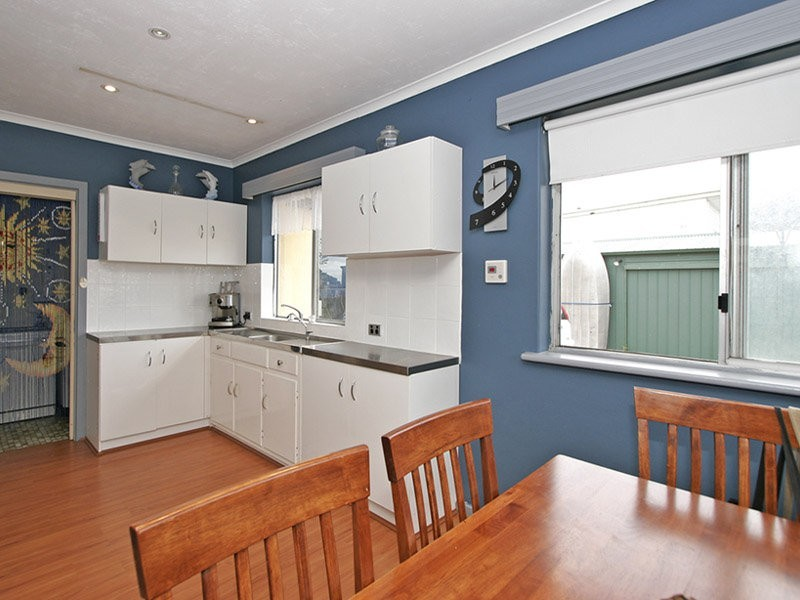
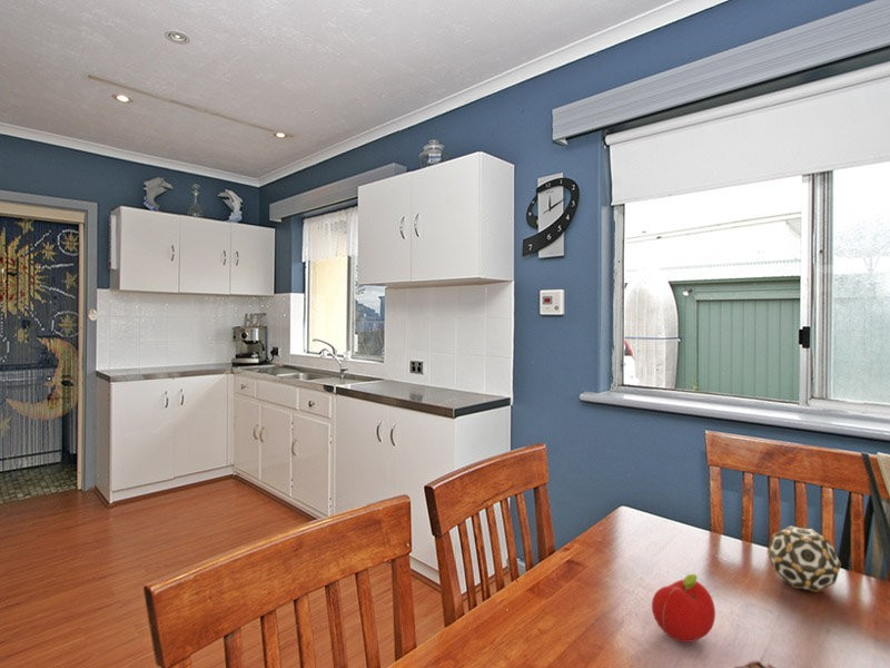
+ fruit (682, 606)
+ decorative ball (802, 558)
